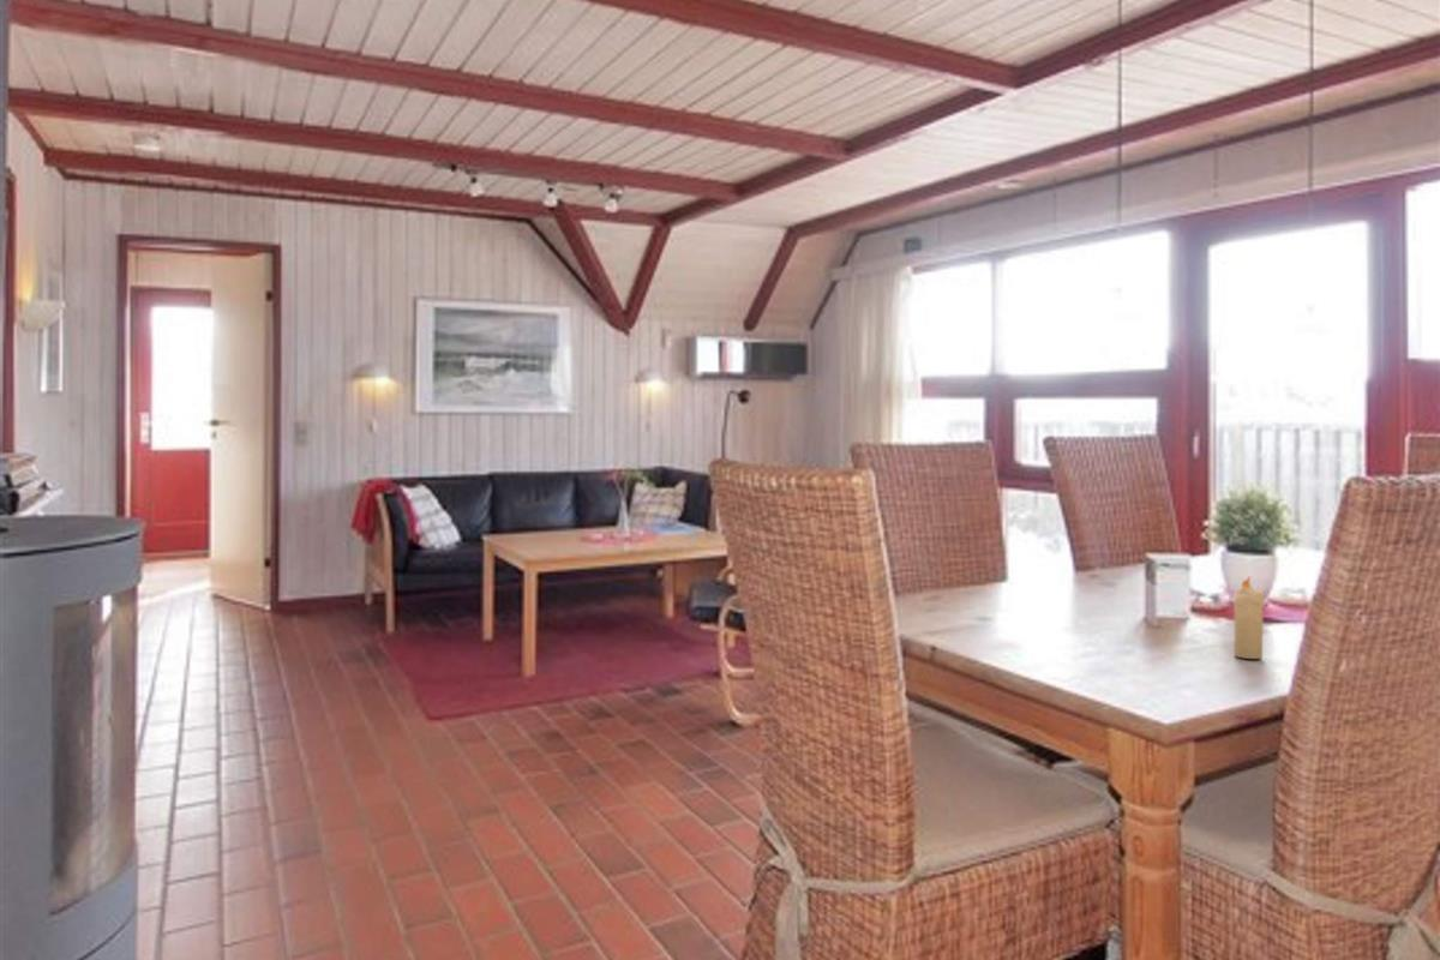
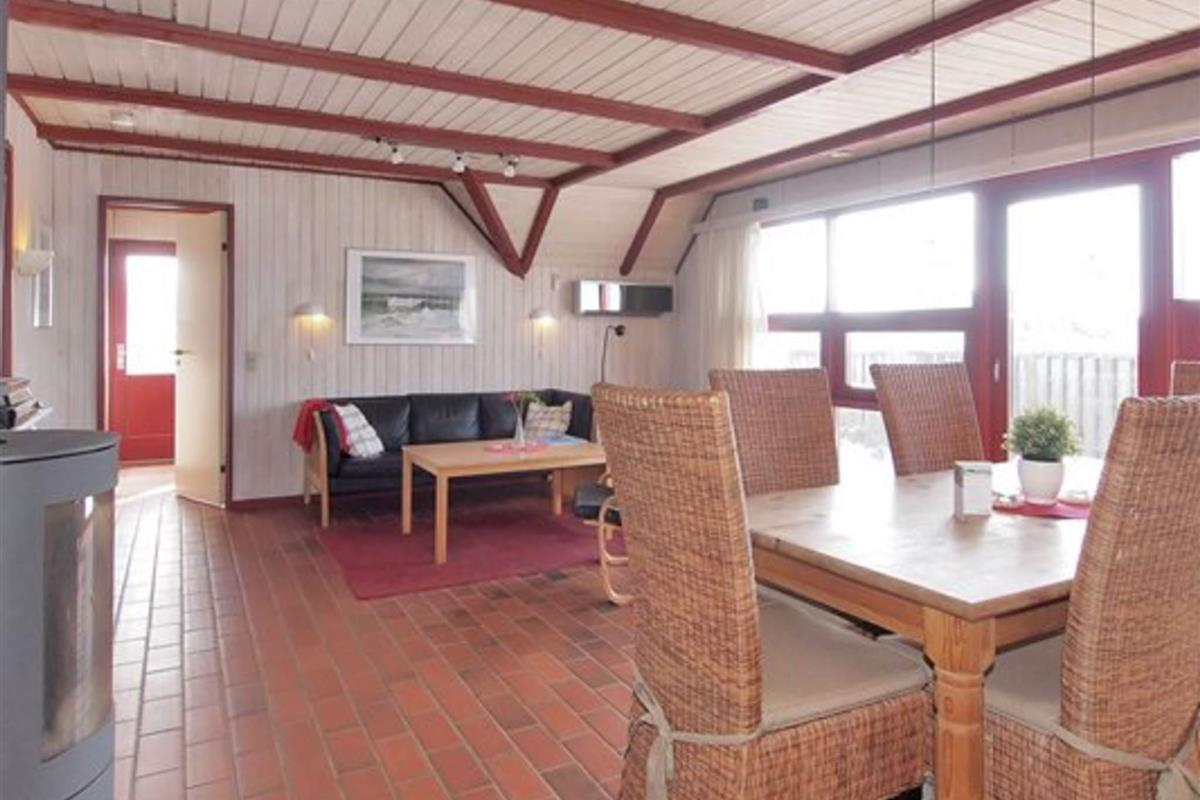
- candle (1248, 616)
